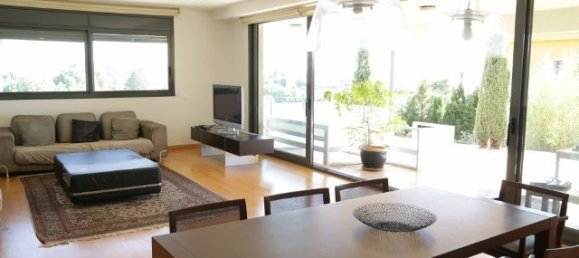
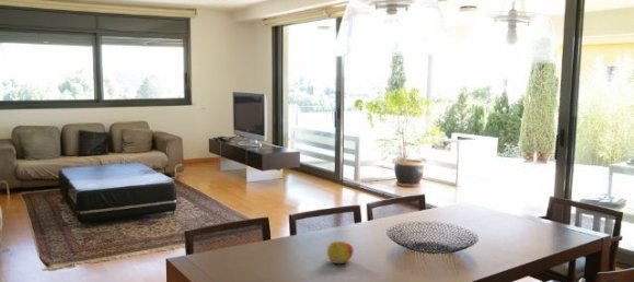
+ apple (339, 250)
